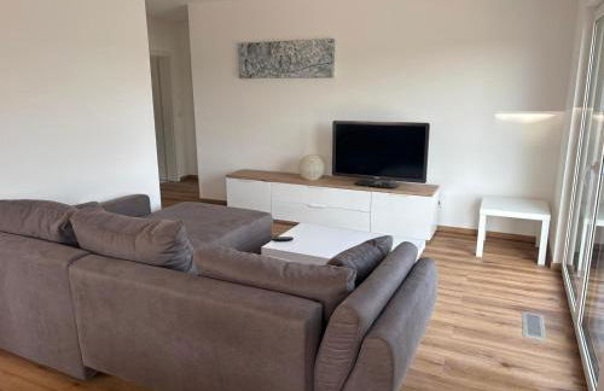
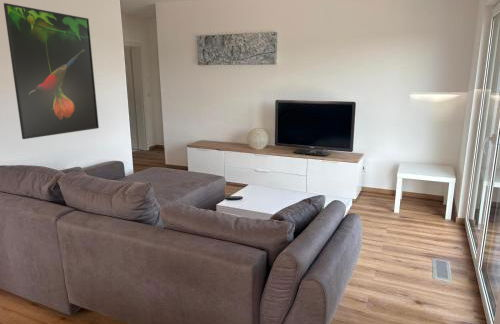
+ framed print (57, 74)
